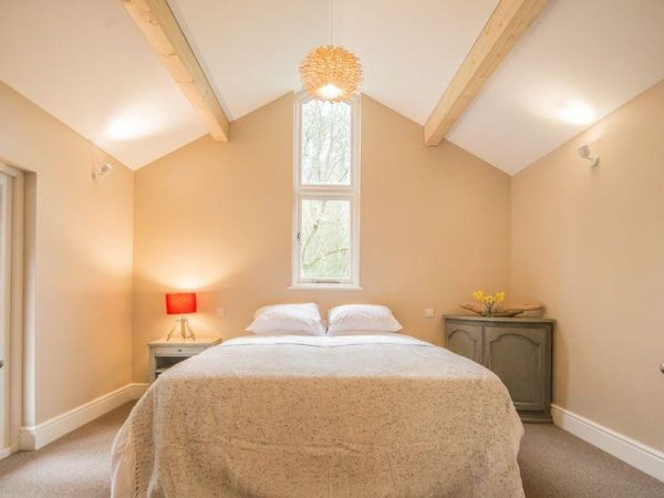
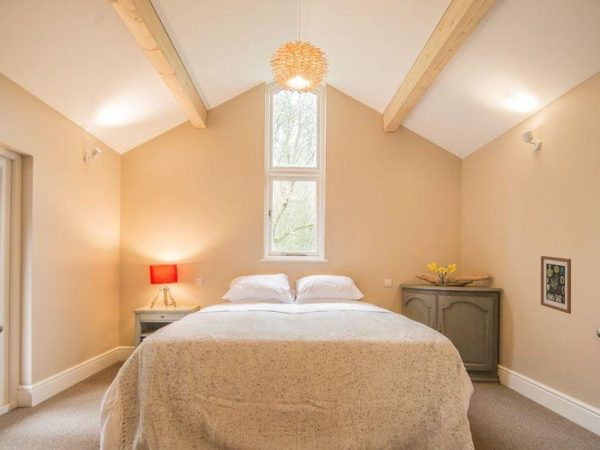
+ wall art (555, 283)
